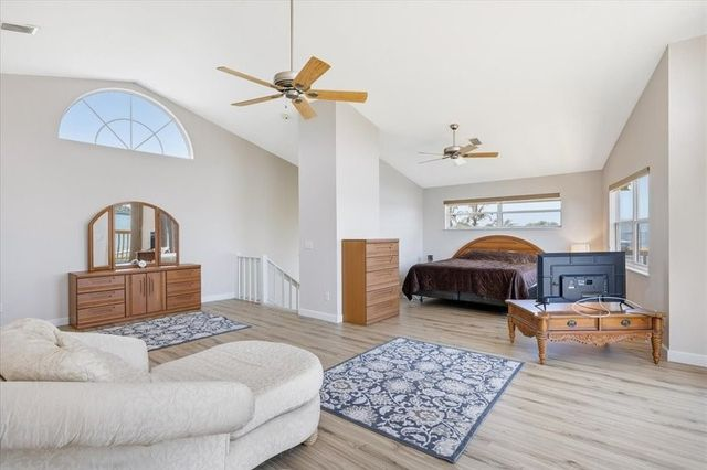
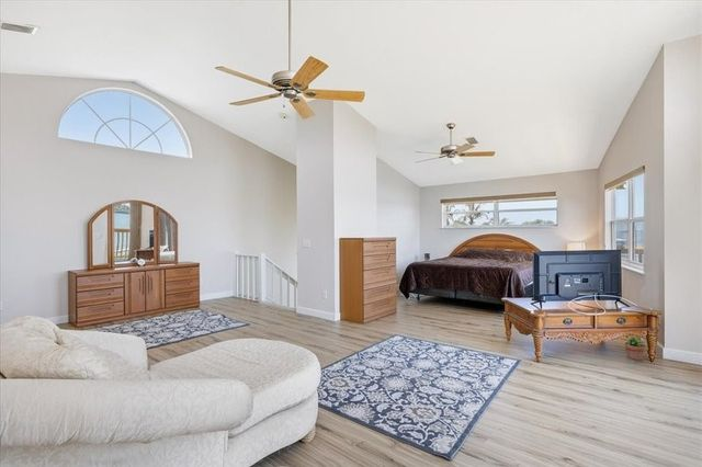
+ potted plant (632, 341)
